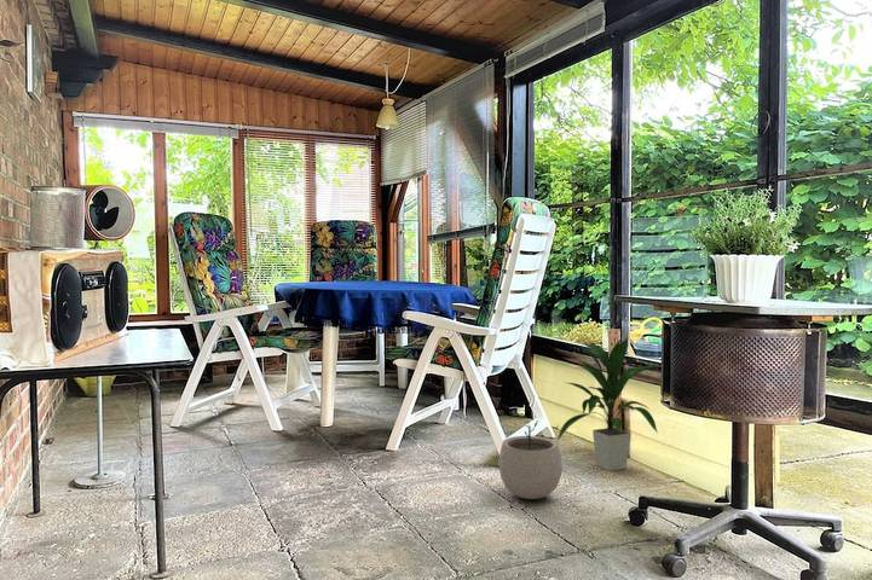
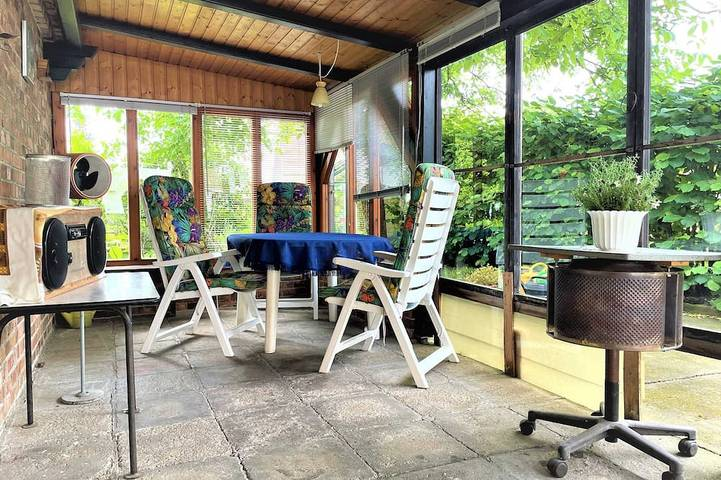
- indoor plant (606, 400)
- plant pot (530, 457)
